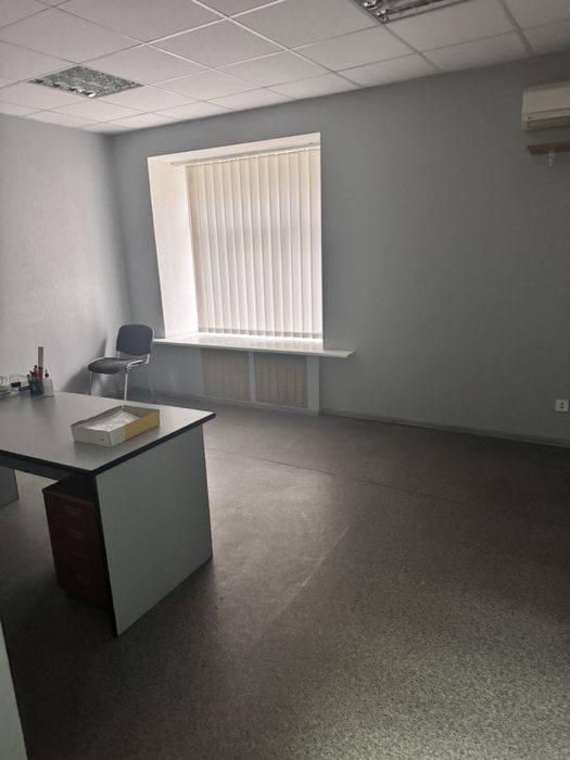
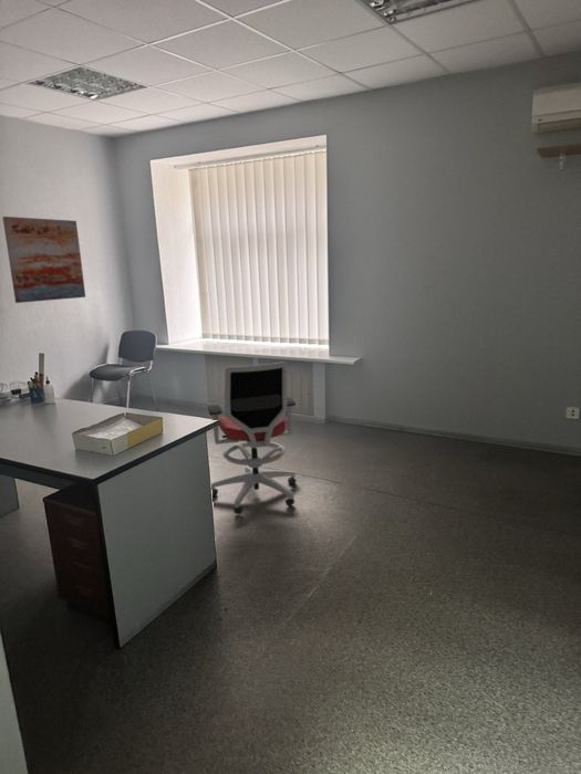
+ office chair (252, 427)
+ wall art (46, 260)
